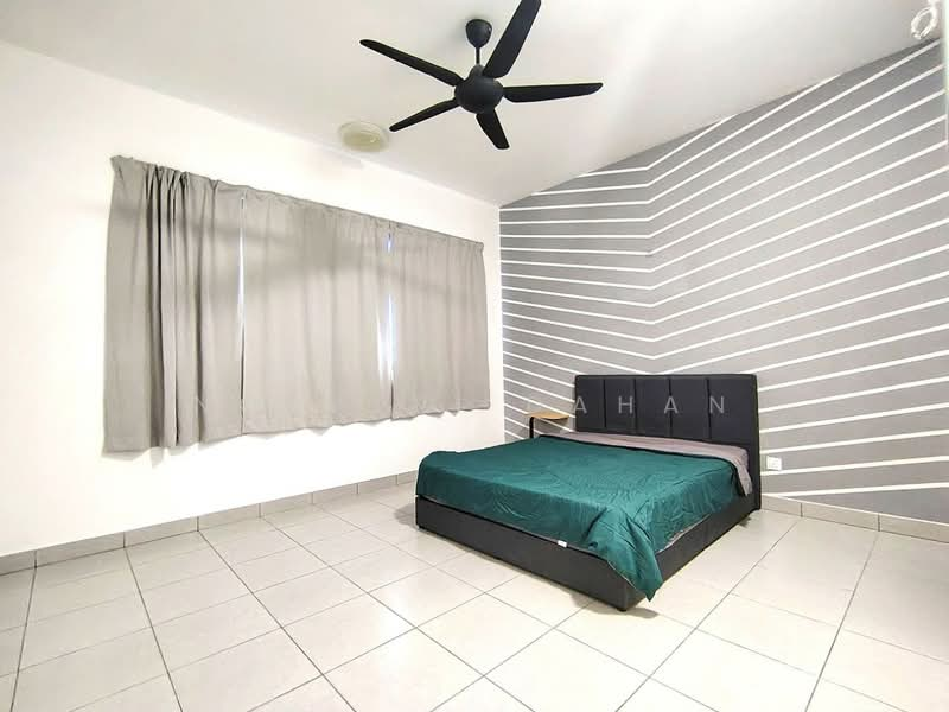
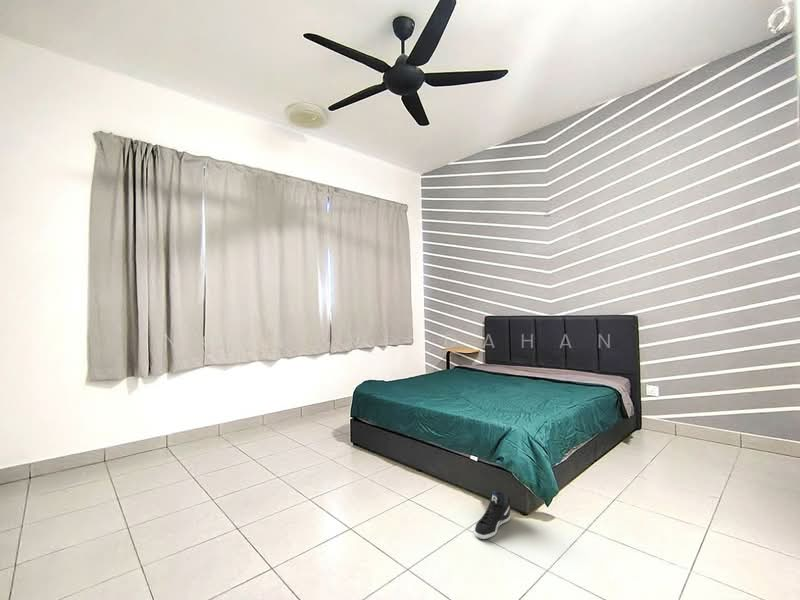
+ sneaker (491, 510)
